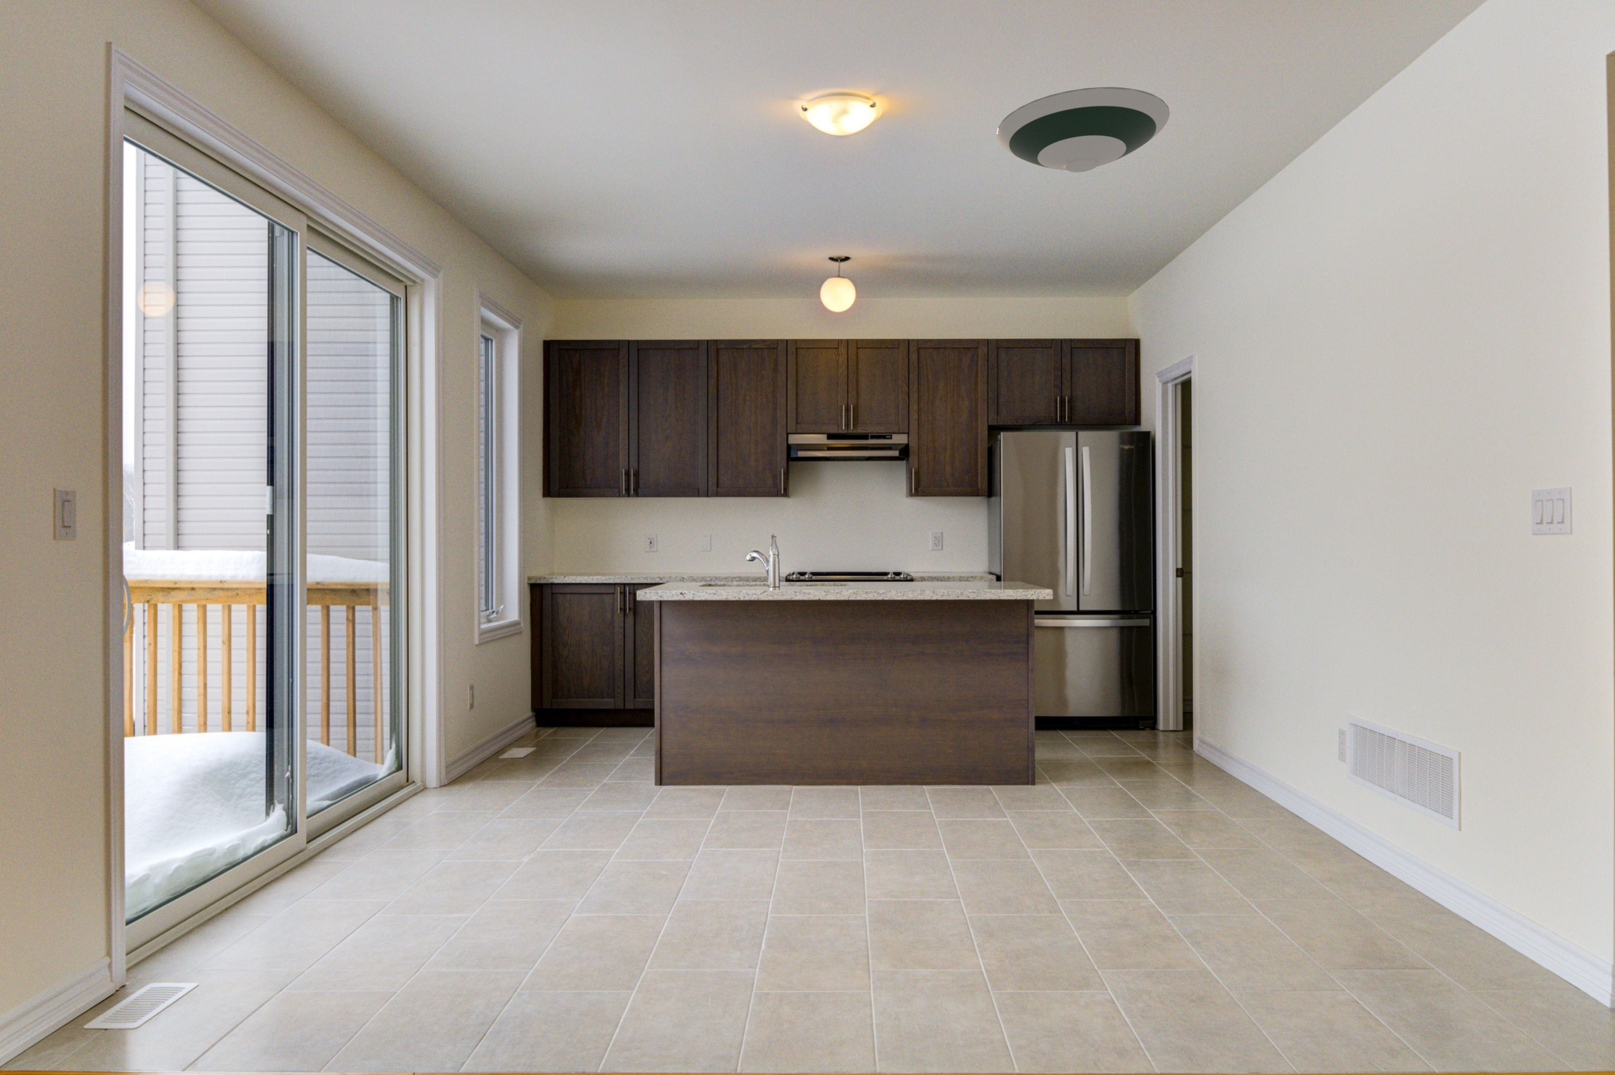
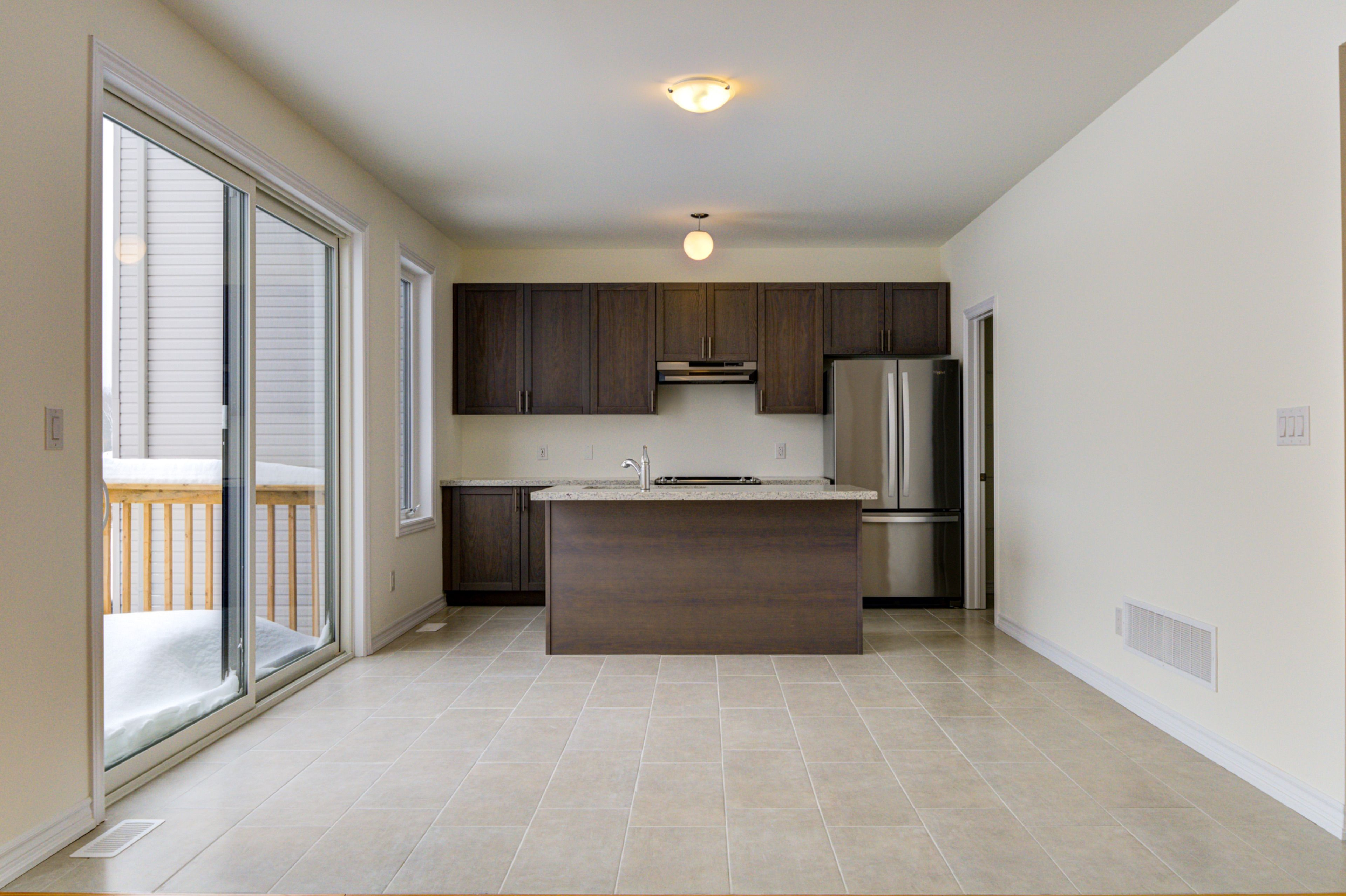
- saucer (1081, 146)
